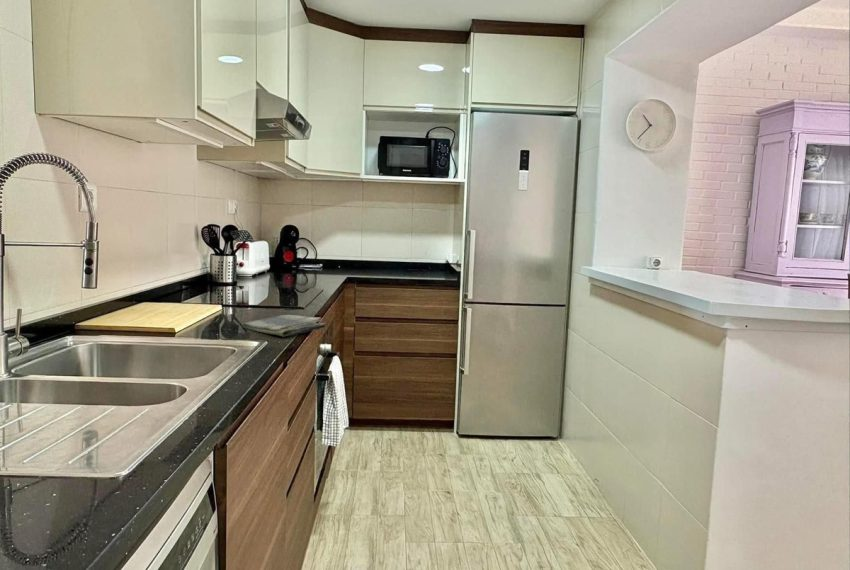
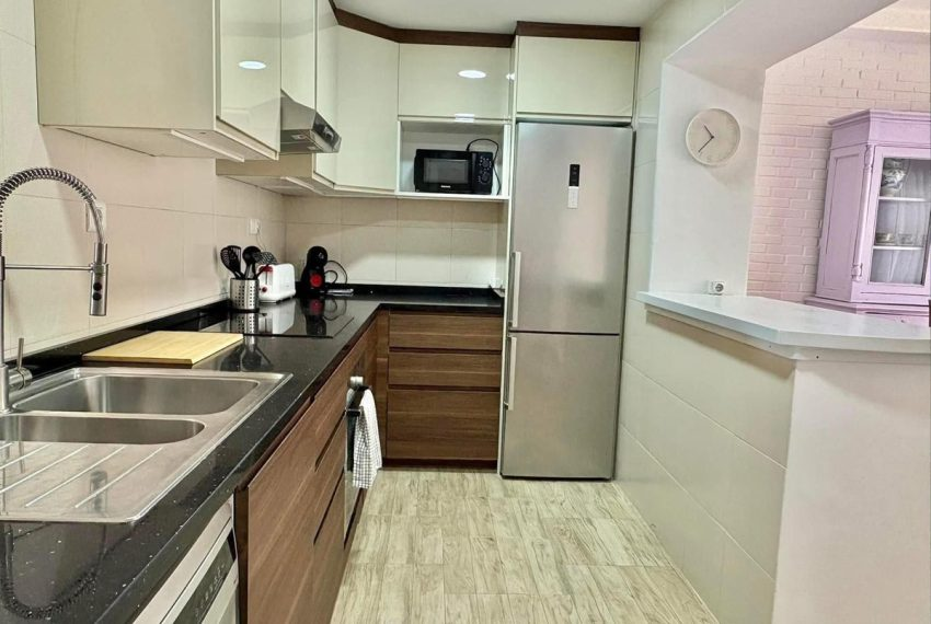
- dish towel (285, 323)
